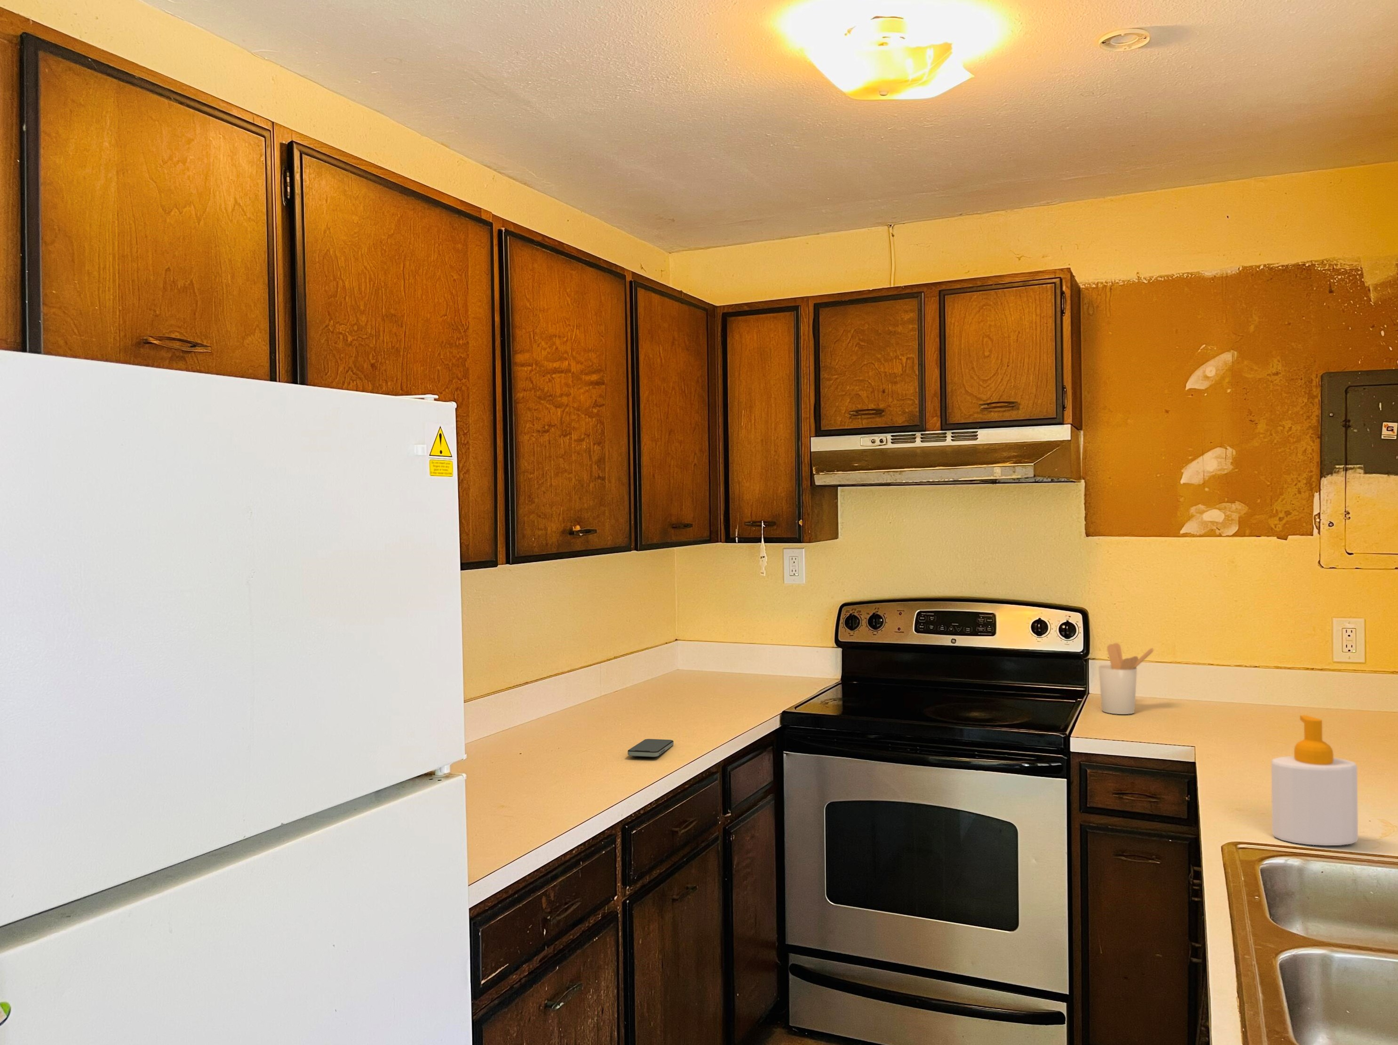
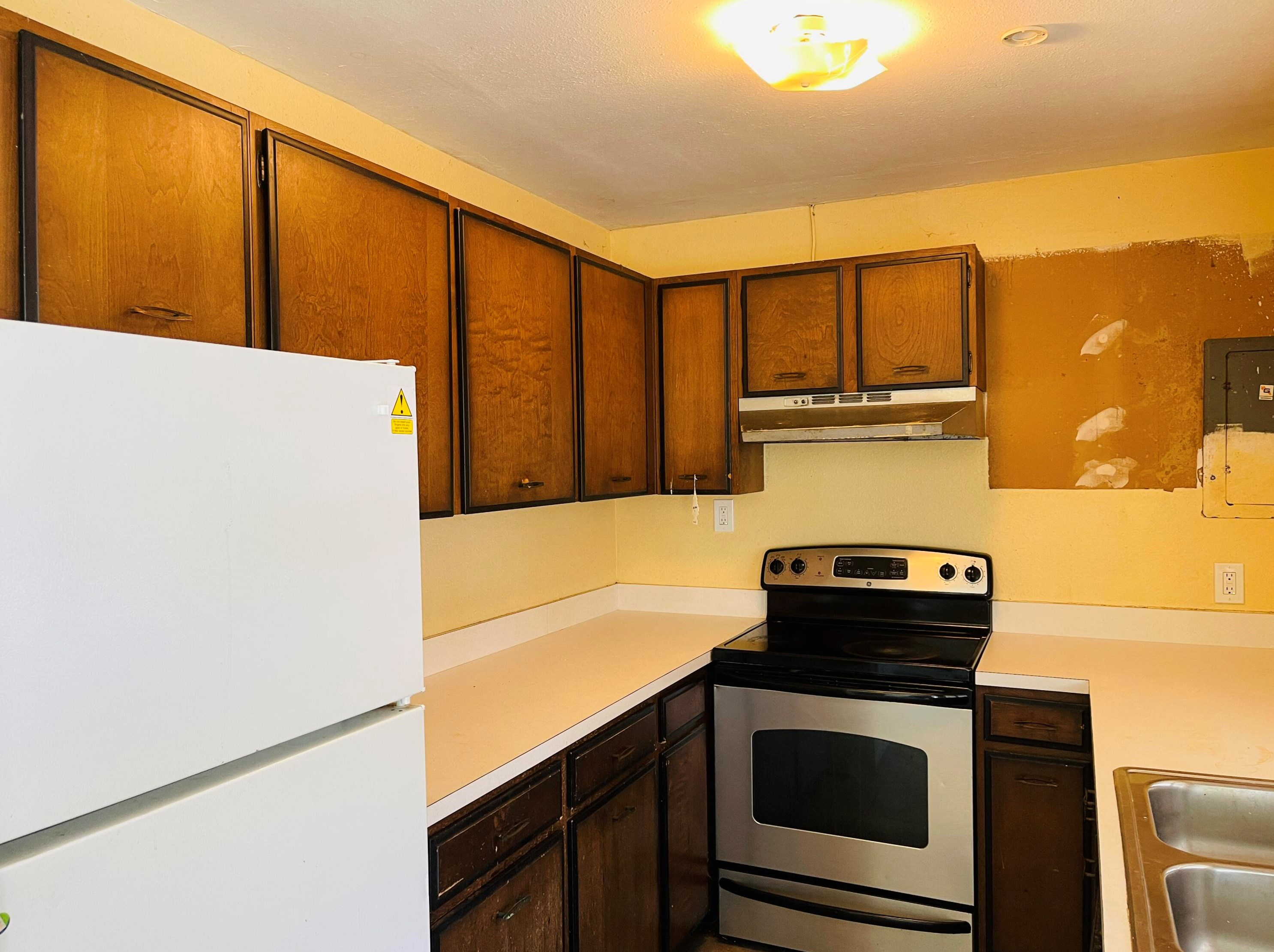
- utensil holder (1128, 678)
- soap bottle (1314, 779)
- smartphone (651, 748)
